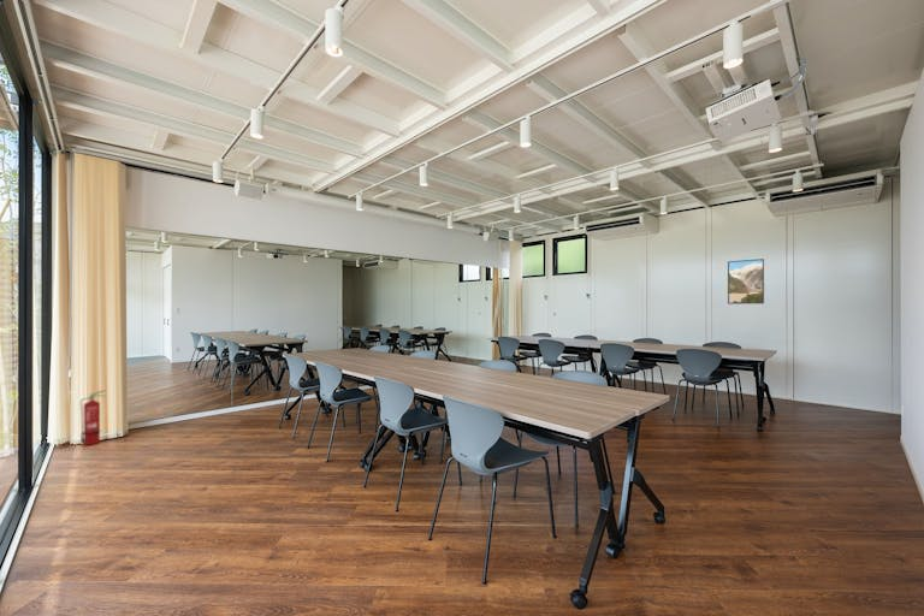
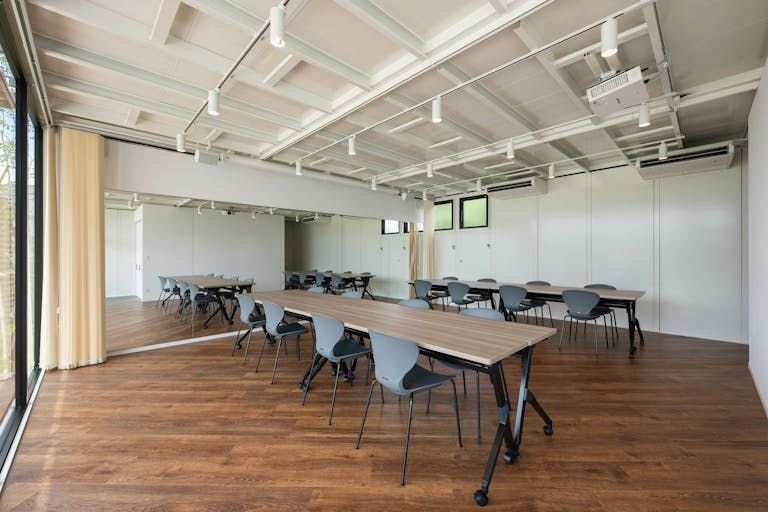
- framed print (745, 282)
- fire extinguisher (94, 416)
